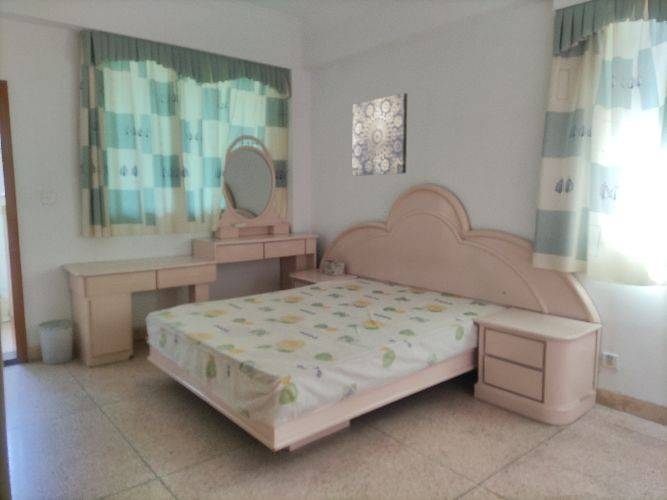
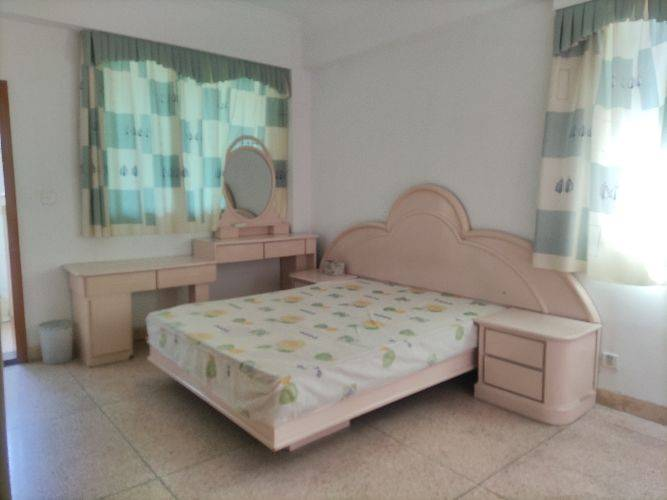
- wall art (378, 137)
